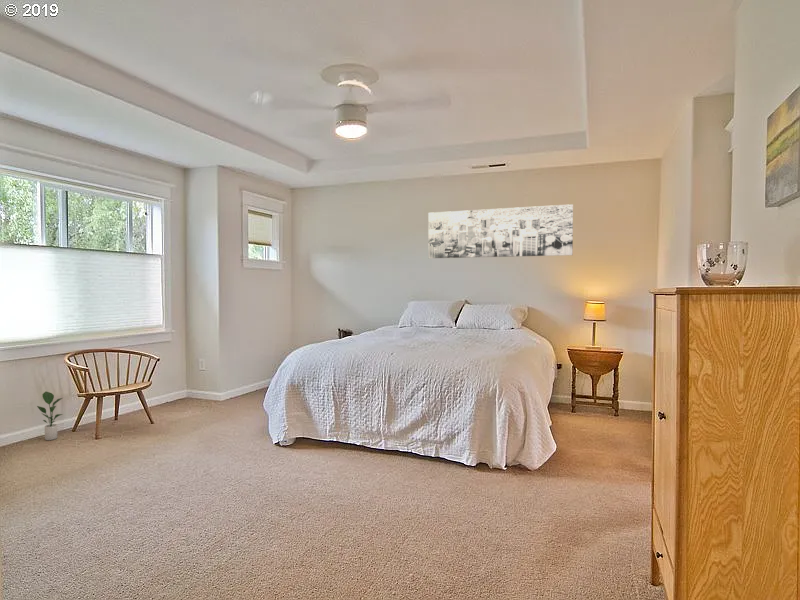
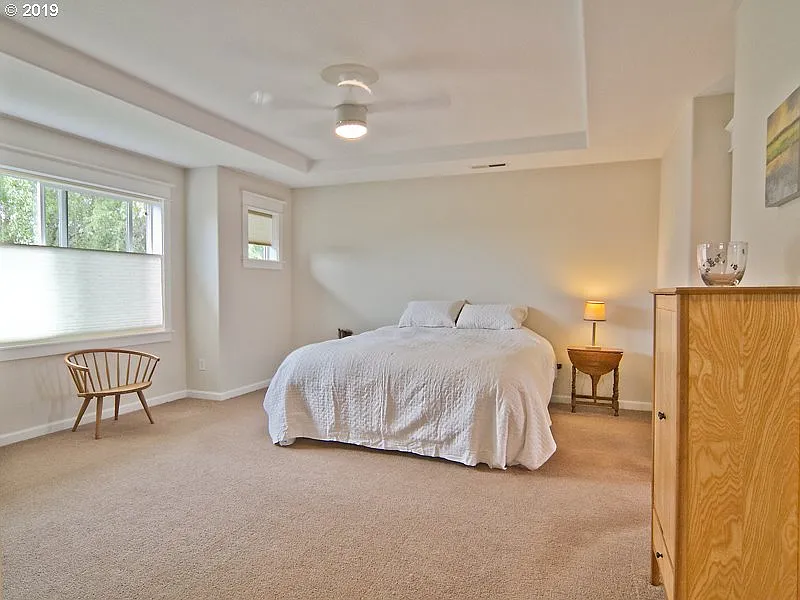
- wall art (496, 232)
- potted plant (50, 415)
